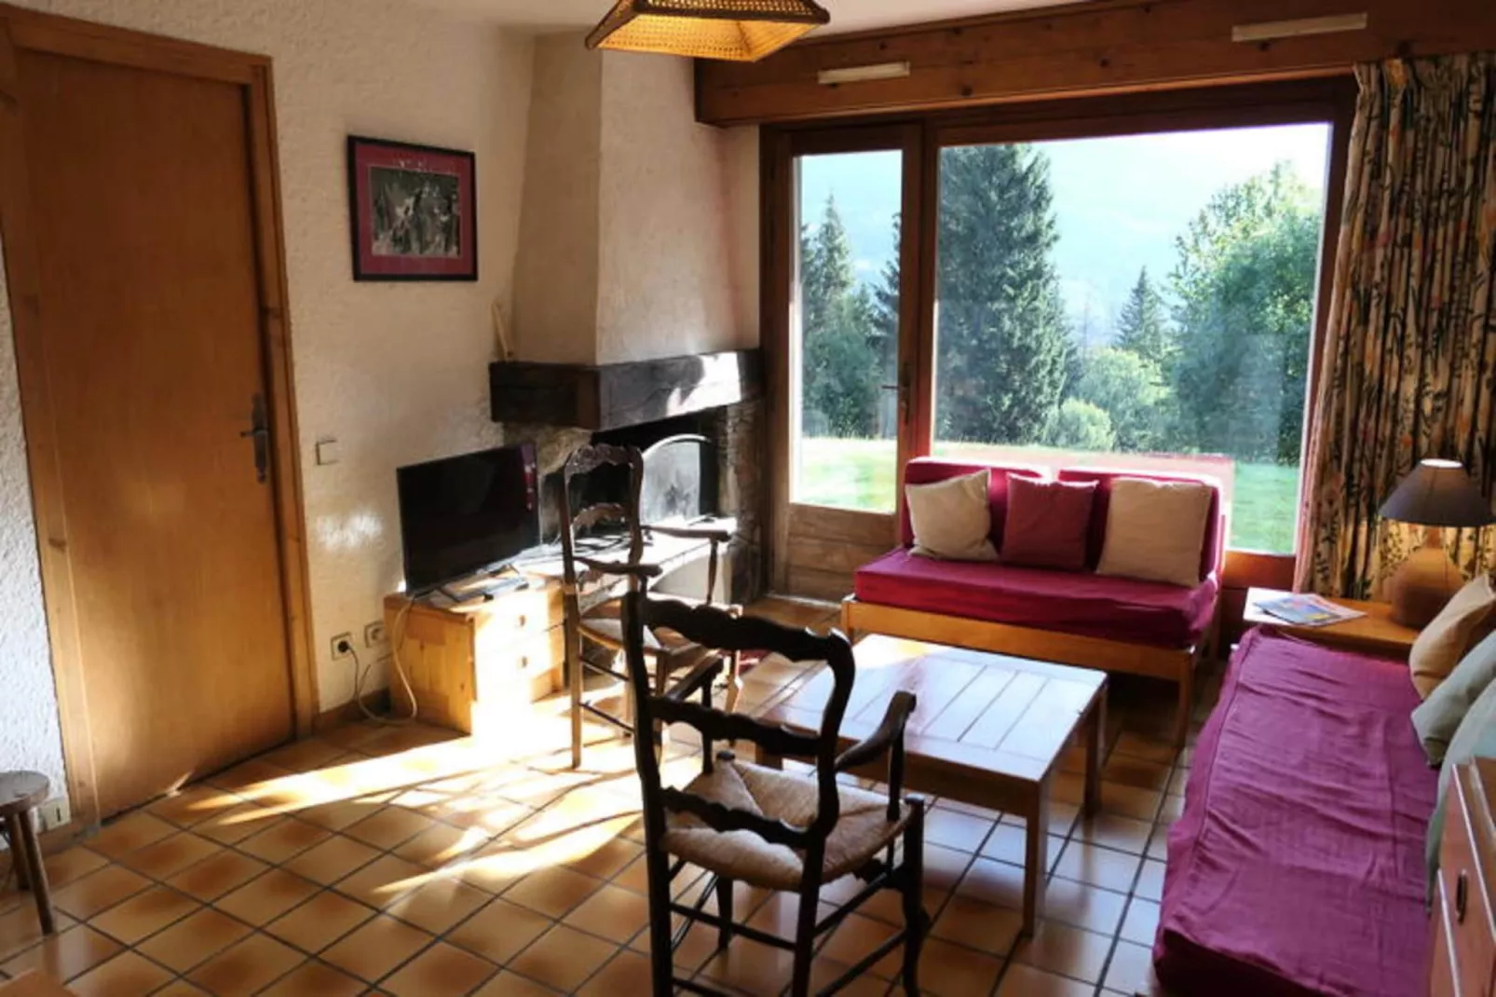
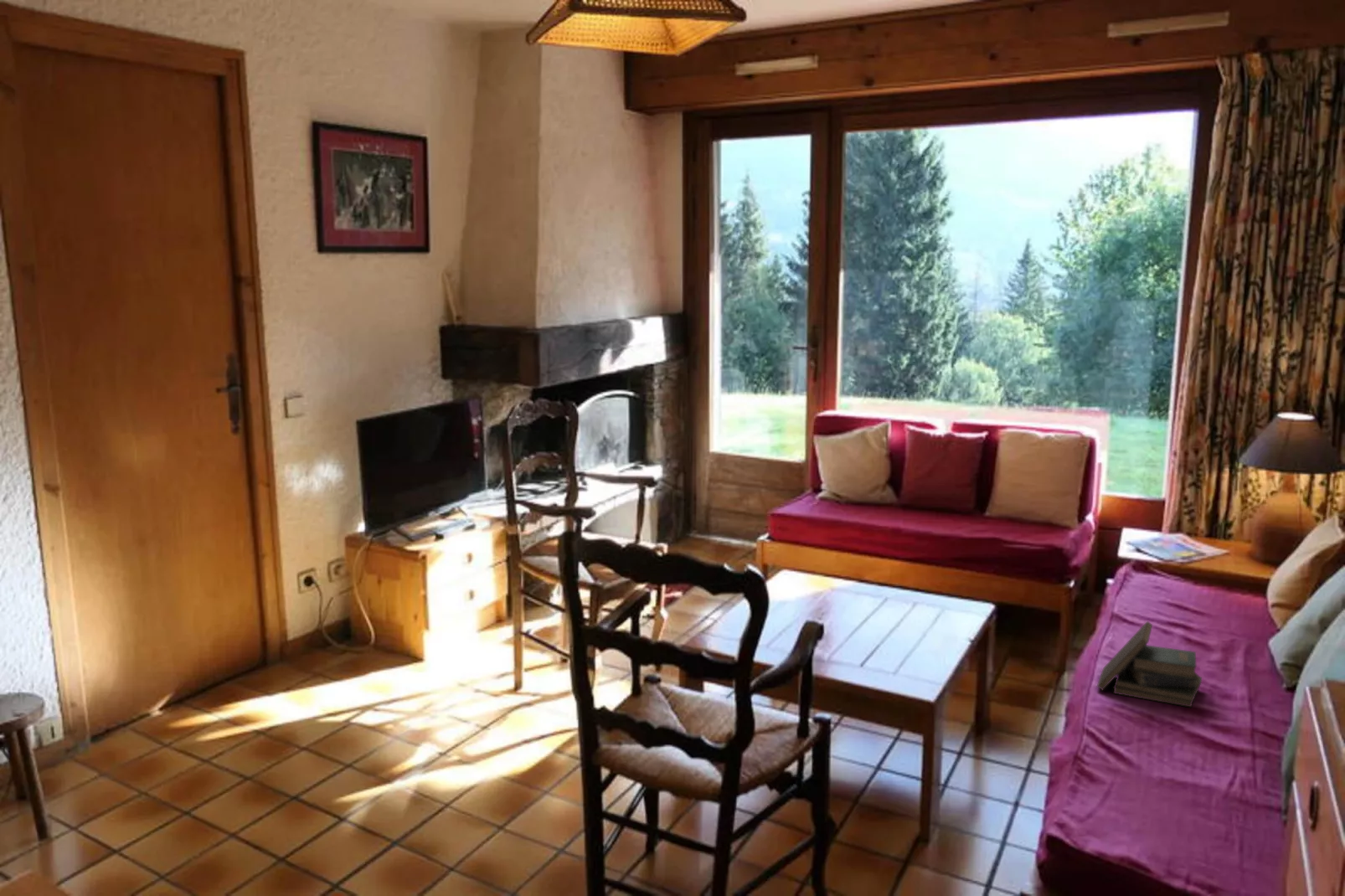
+ book (1150, 659)
